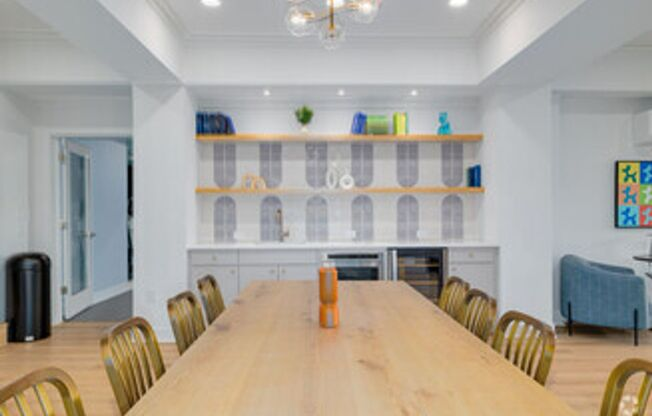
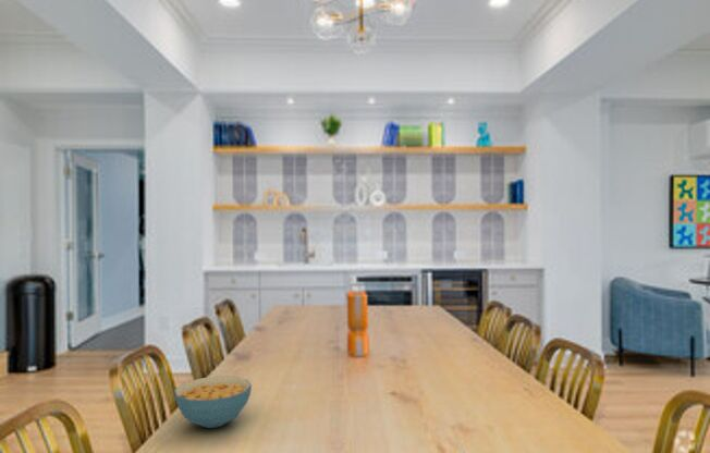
+ cereal bowl (213, 405)
